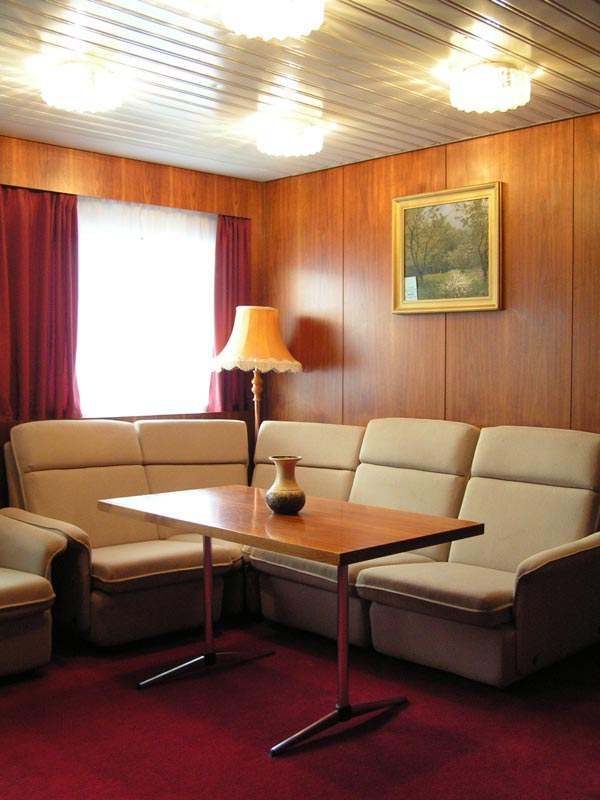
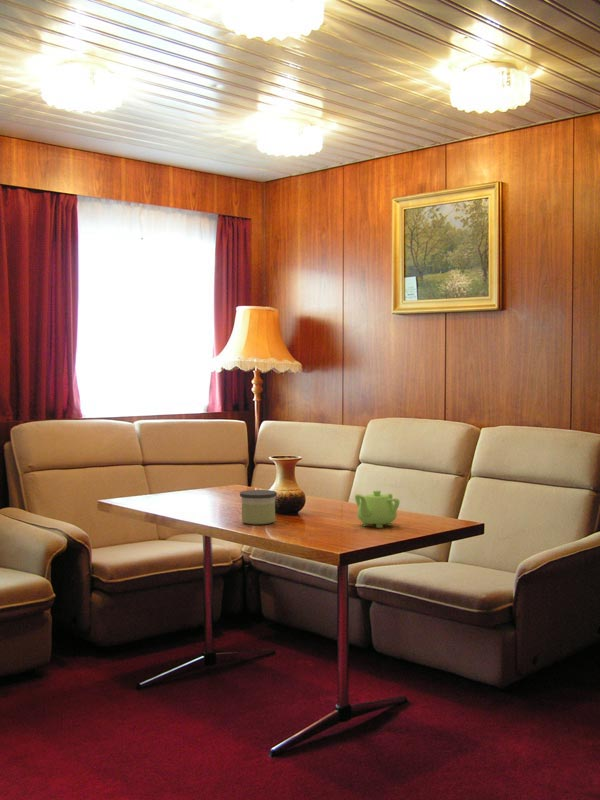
+ teapot (375, 508)
+ candle (258, 507)
